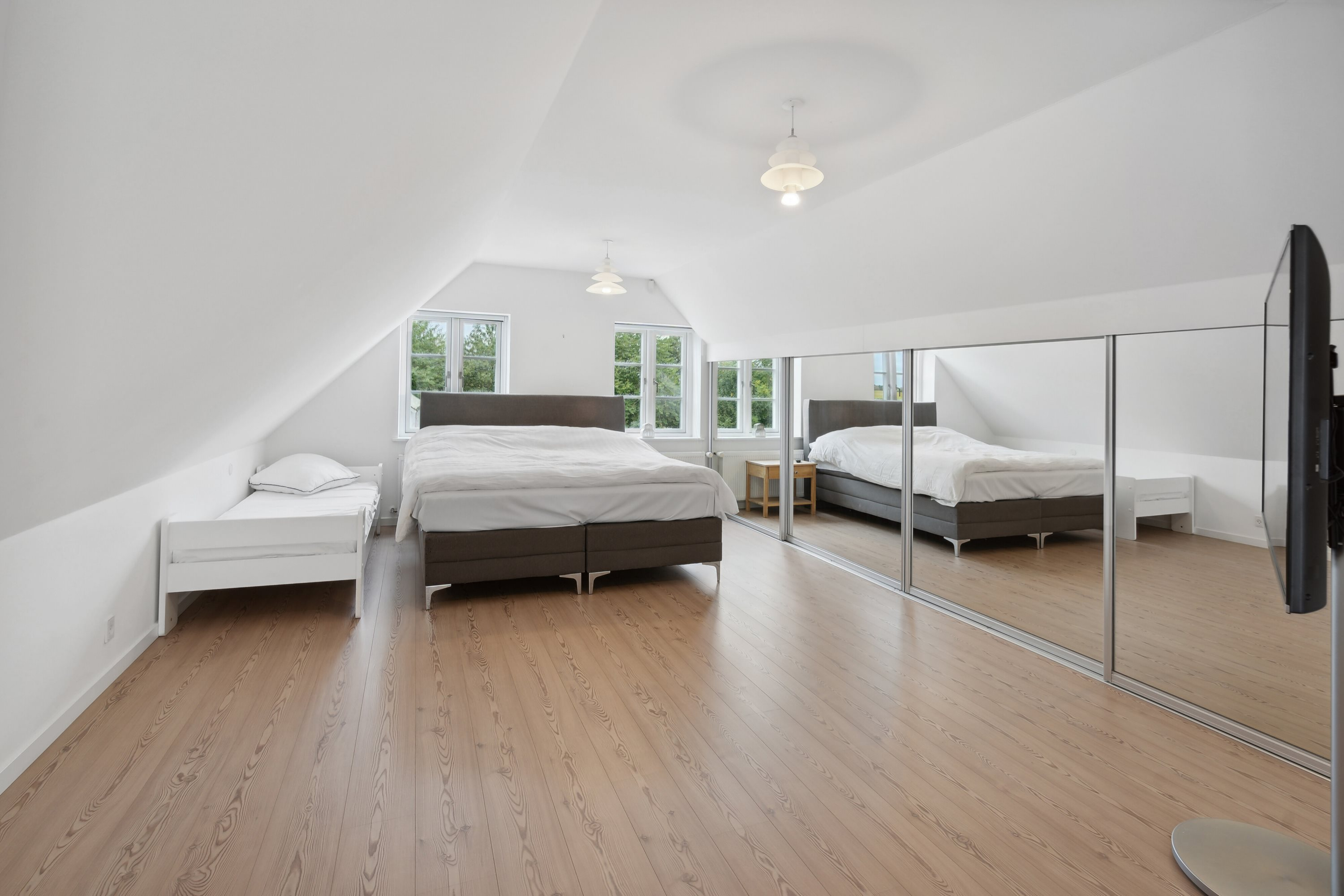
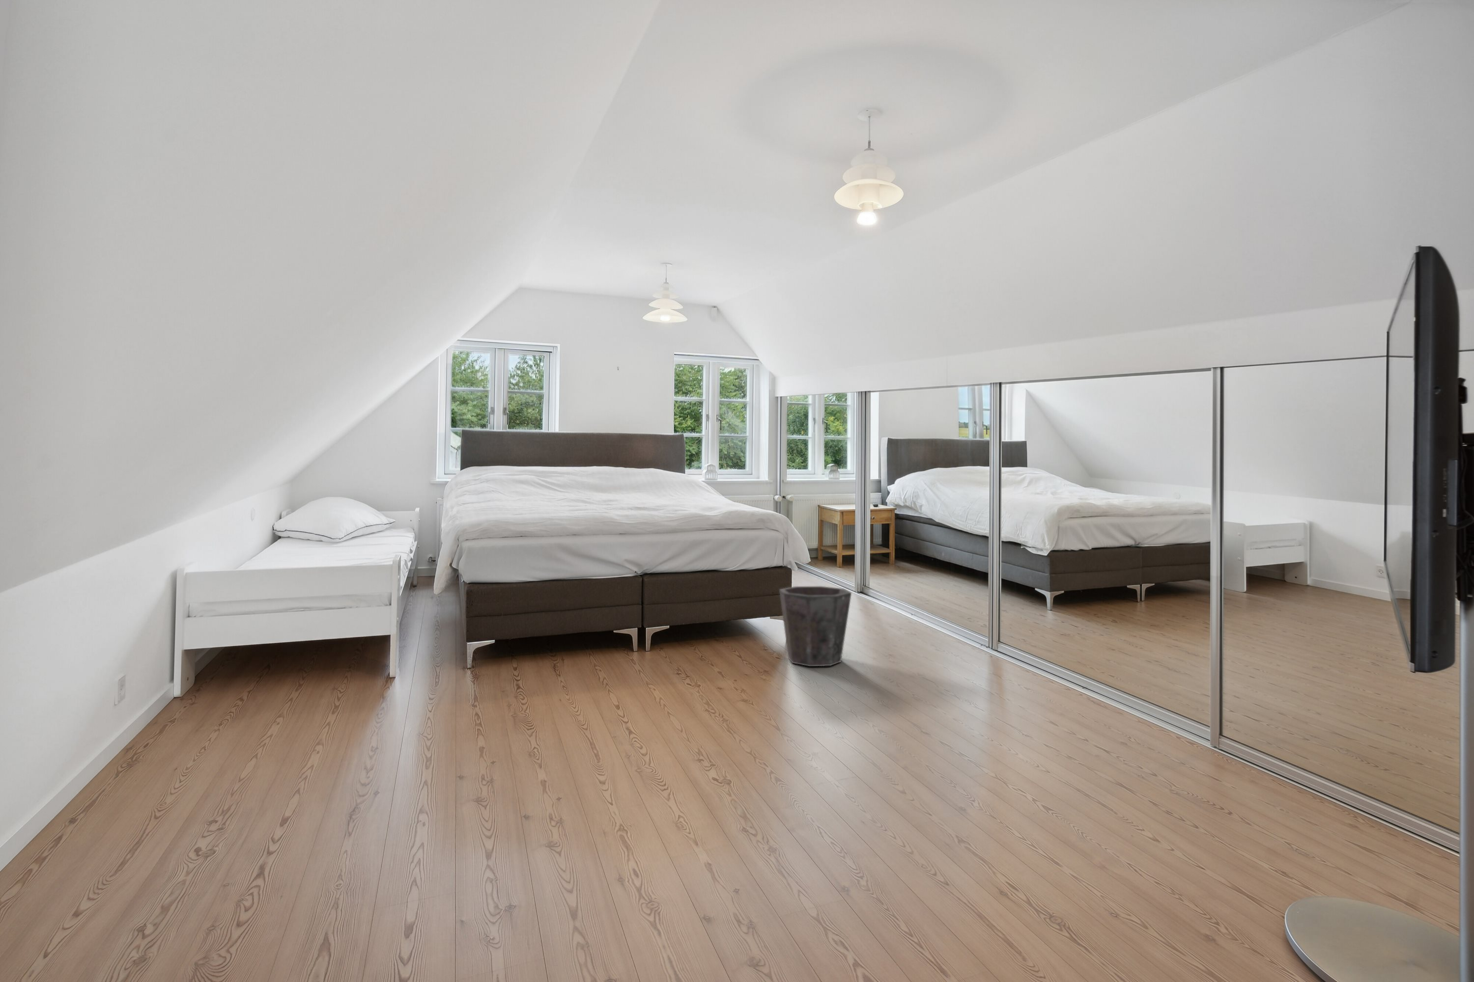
+ waste bin (815, 625)
